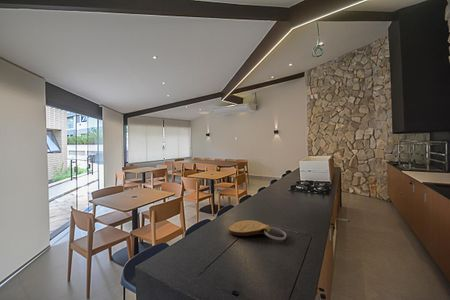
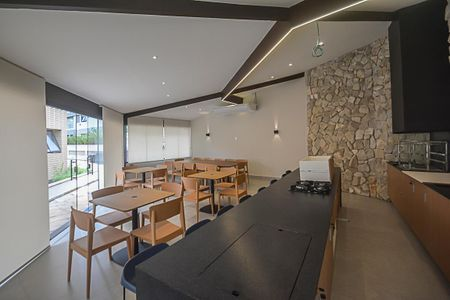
- key chain (257, 228)
